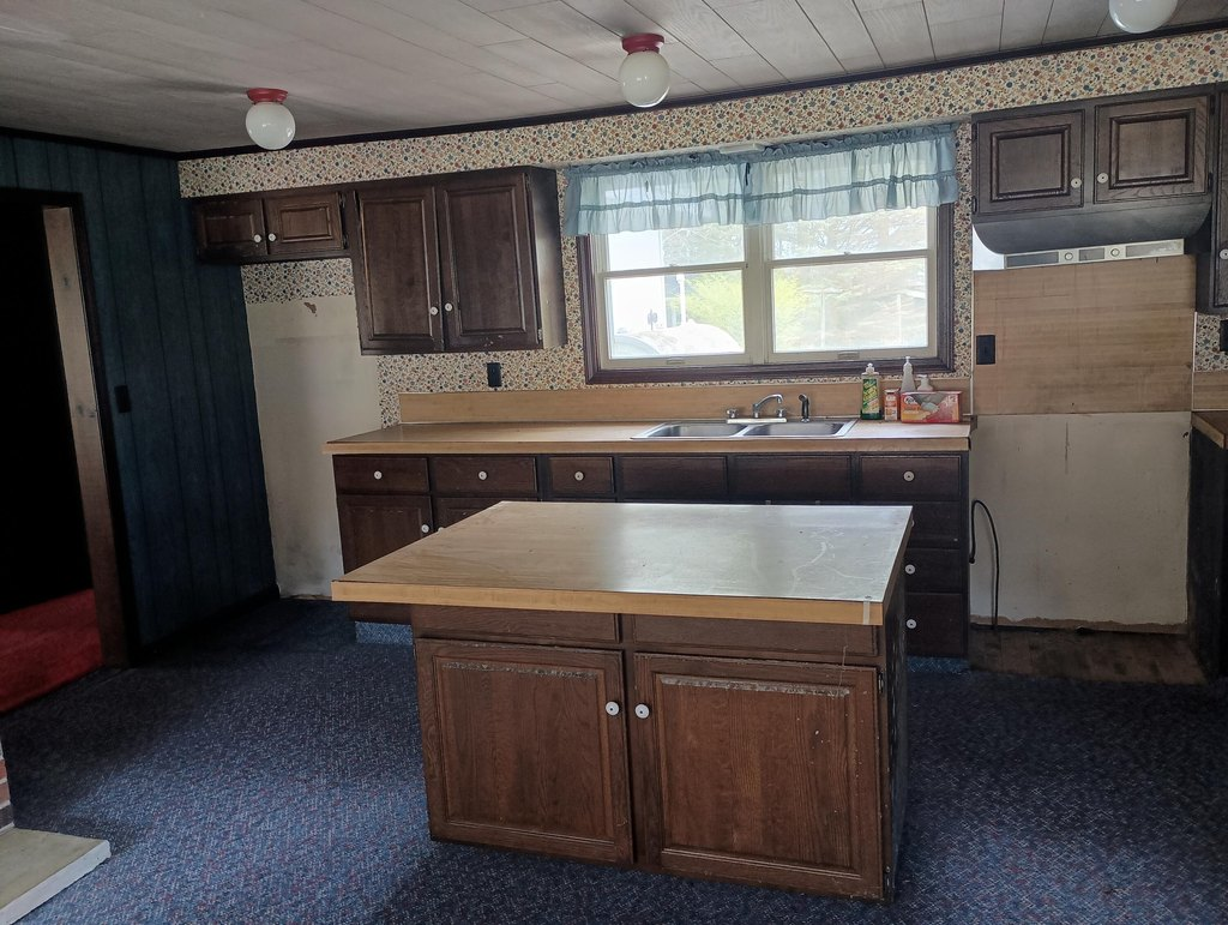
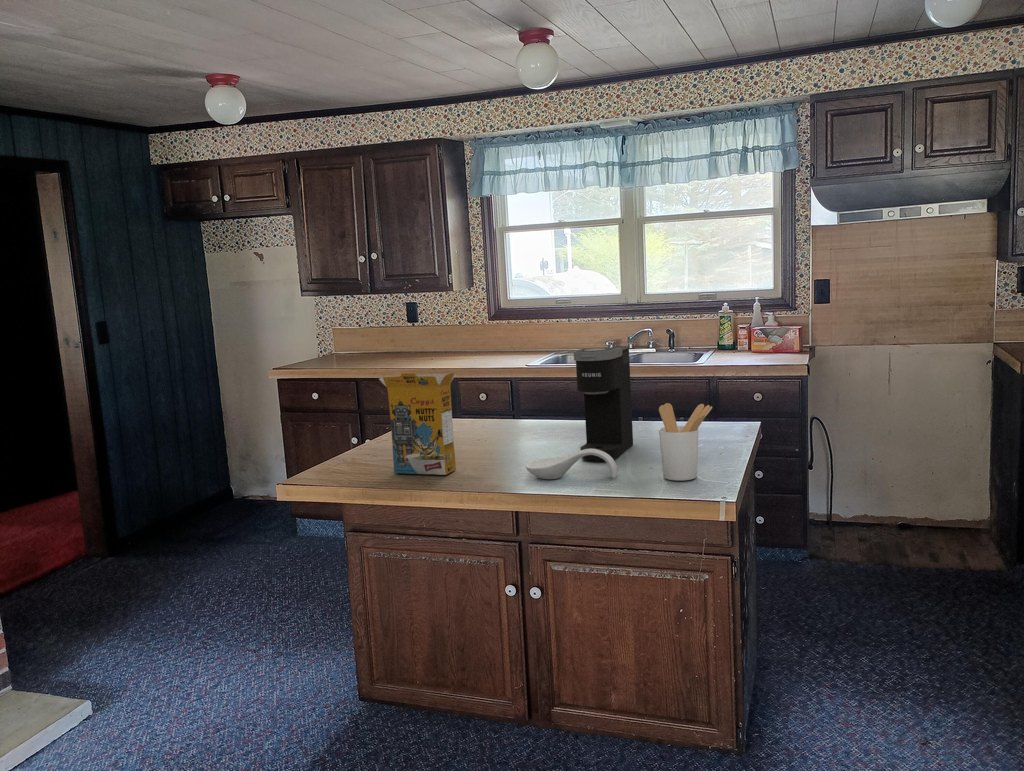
+ utensil holder (687, 439)
+ spoon rest (570, 463)
+ cereal box (421, 421)
+ coffee maker (604, 399)
